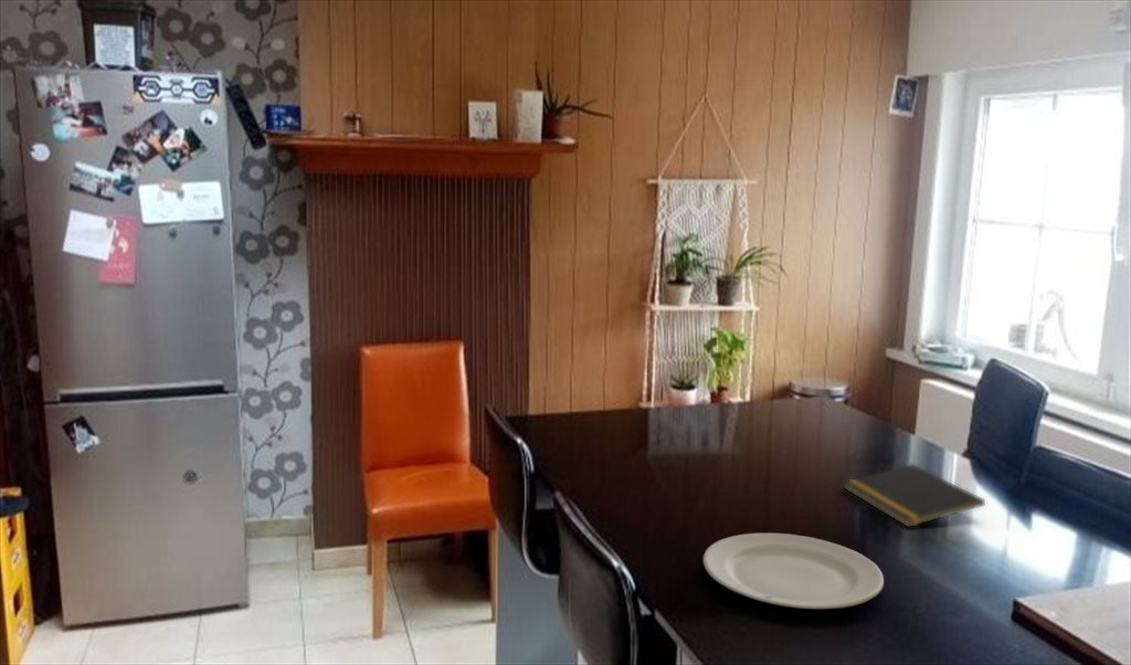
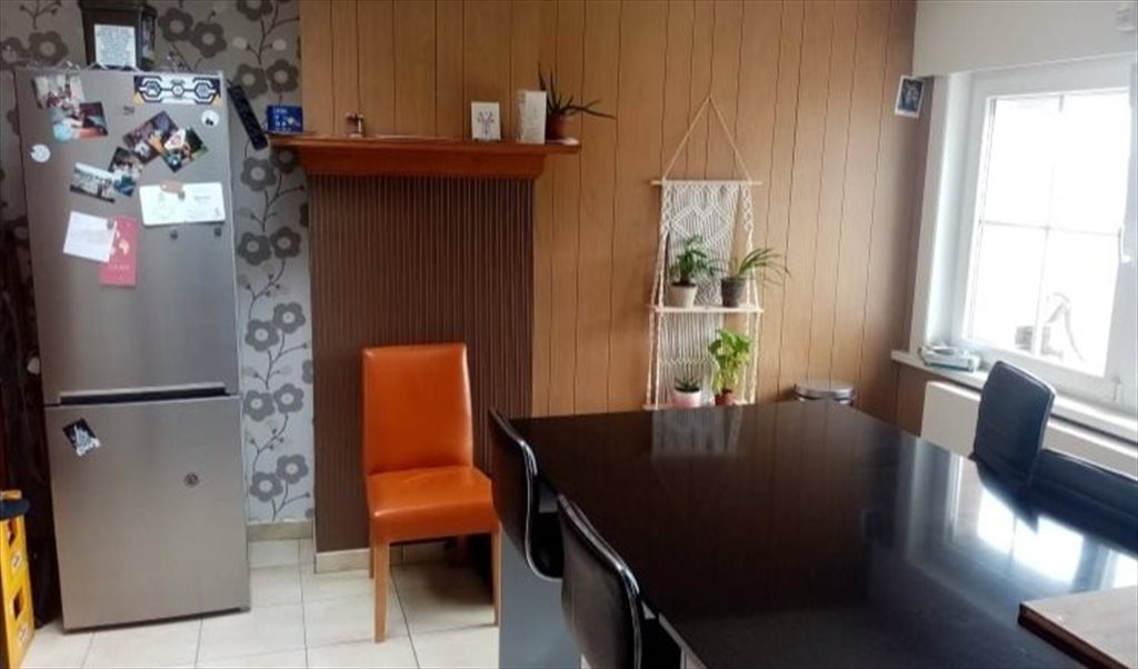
- notepad (910, 493)
- chinaware (791, 573)
